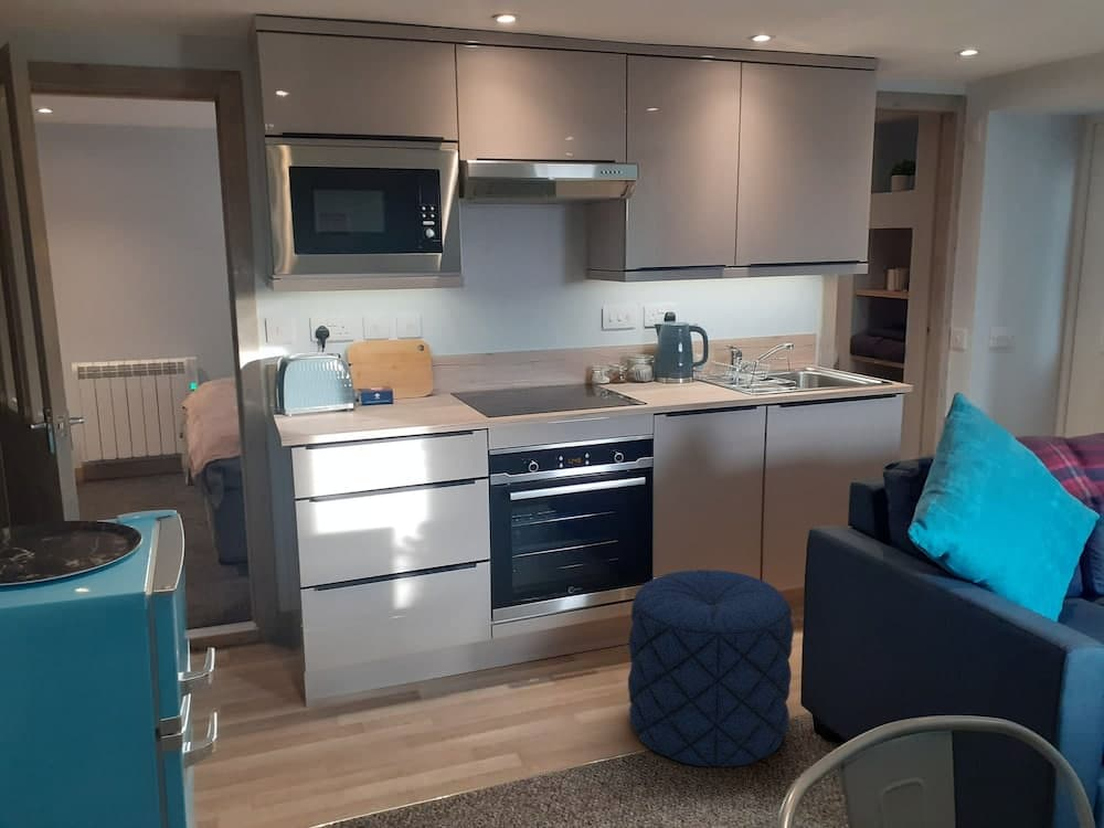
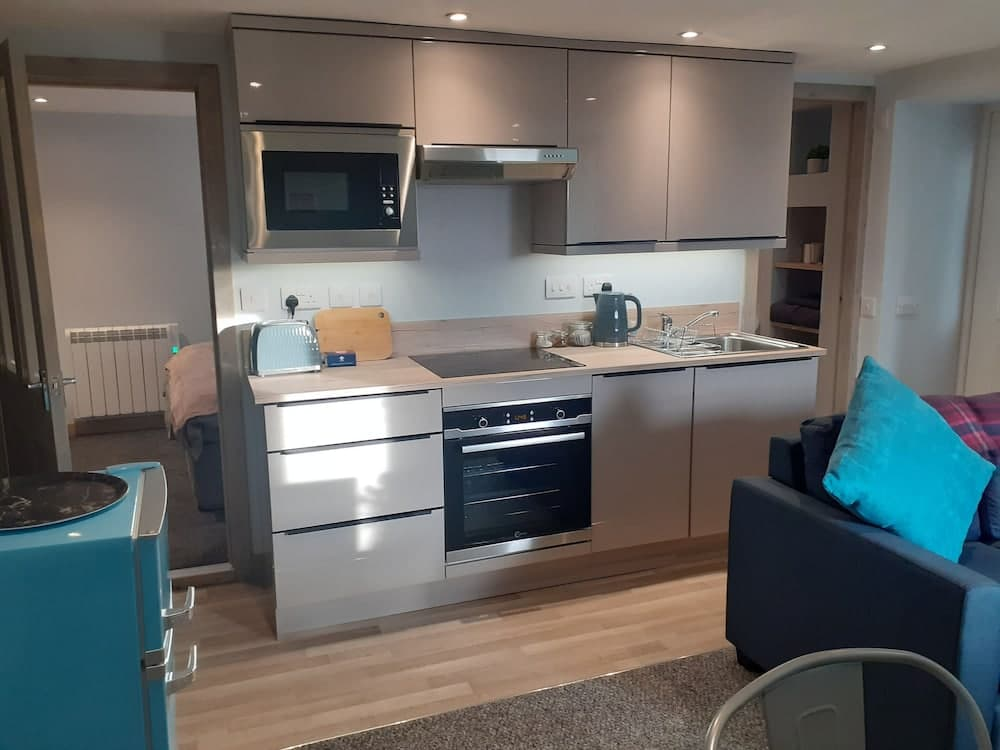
- pouf (709, 658)
